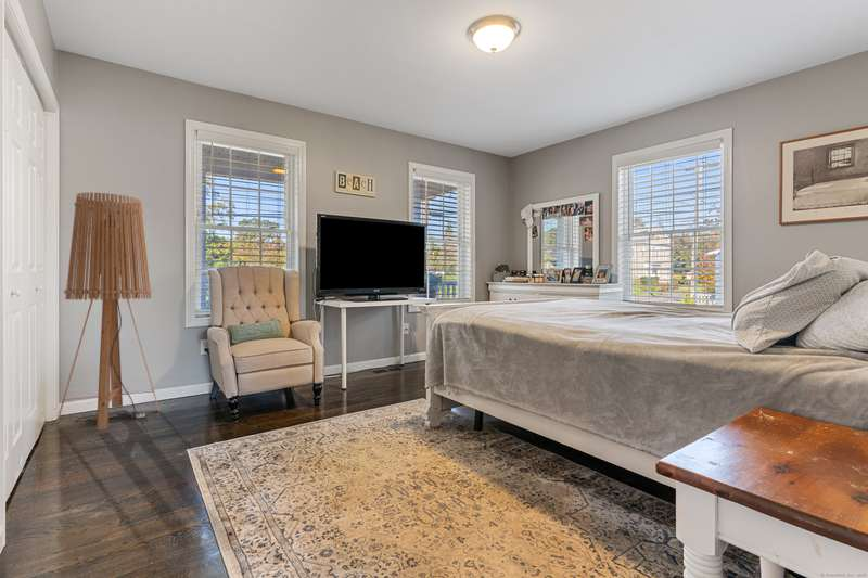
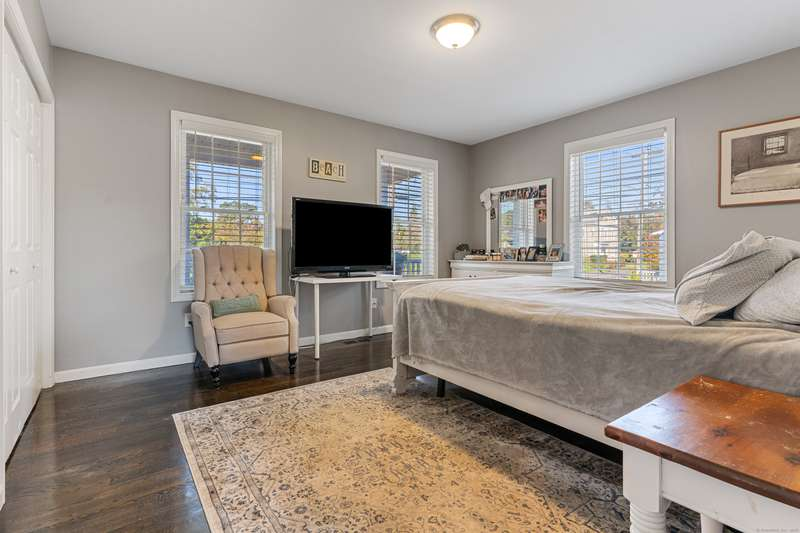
- floor lamp (110, 307)
